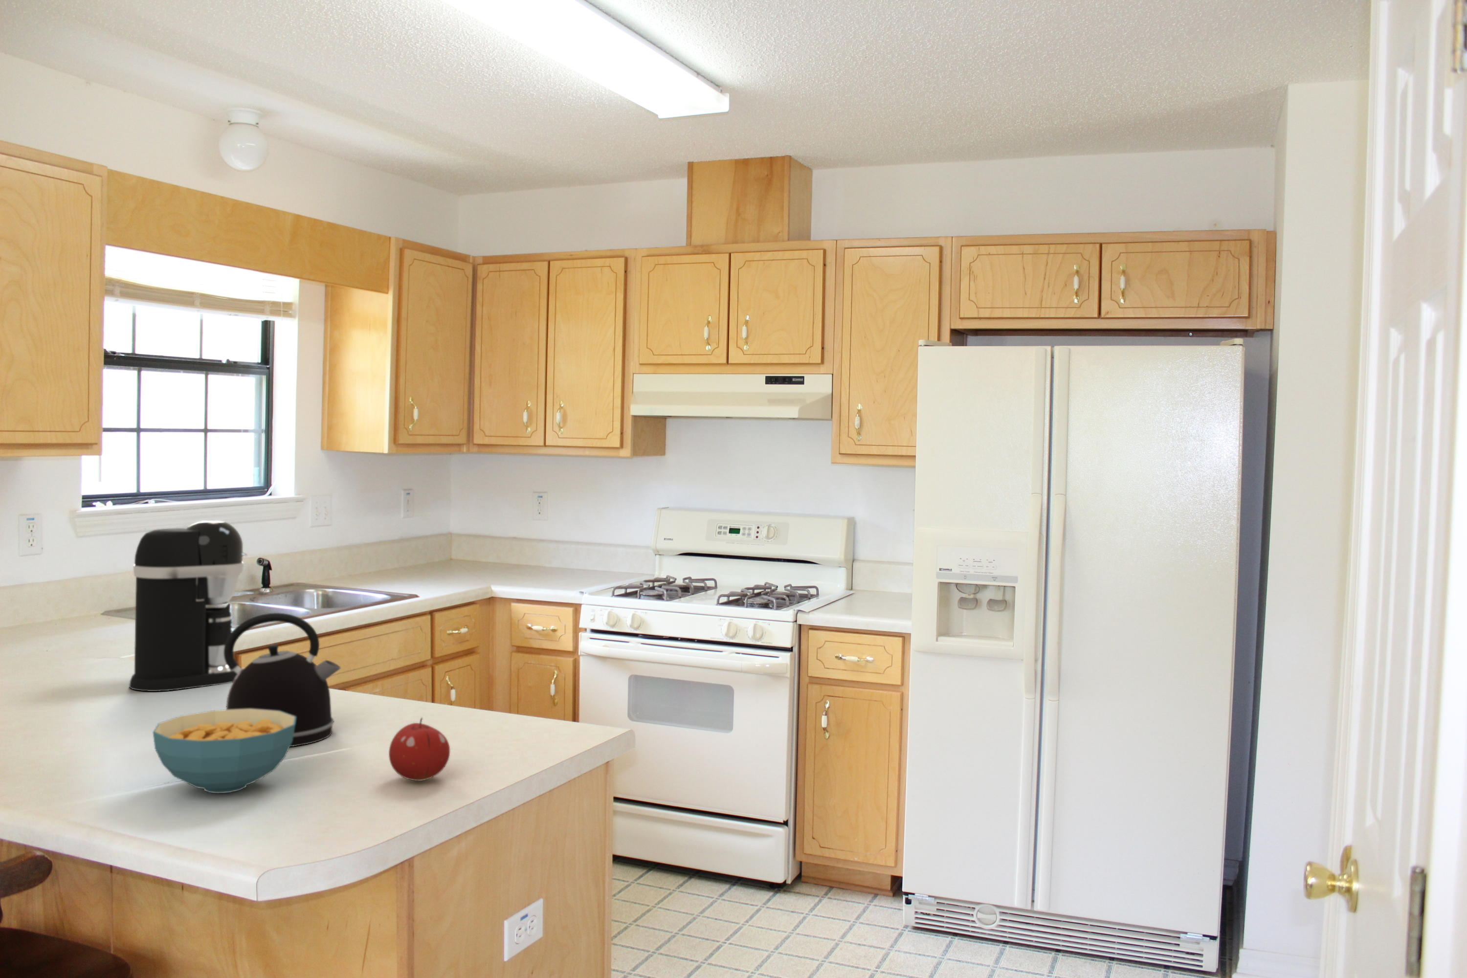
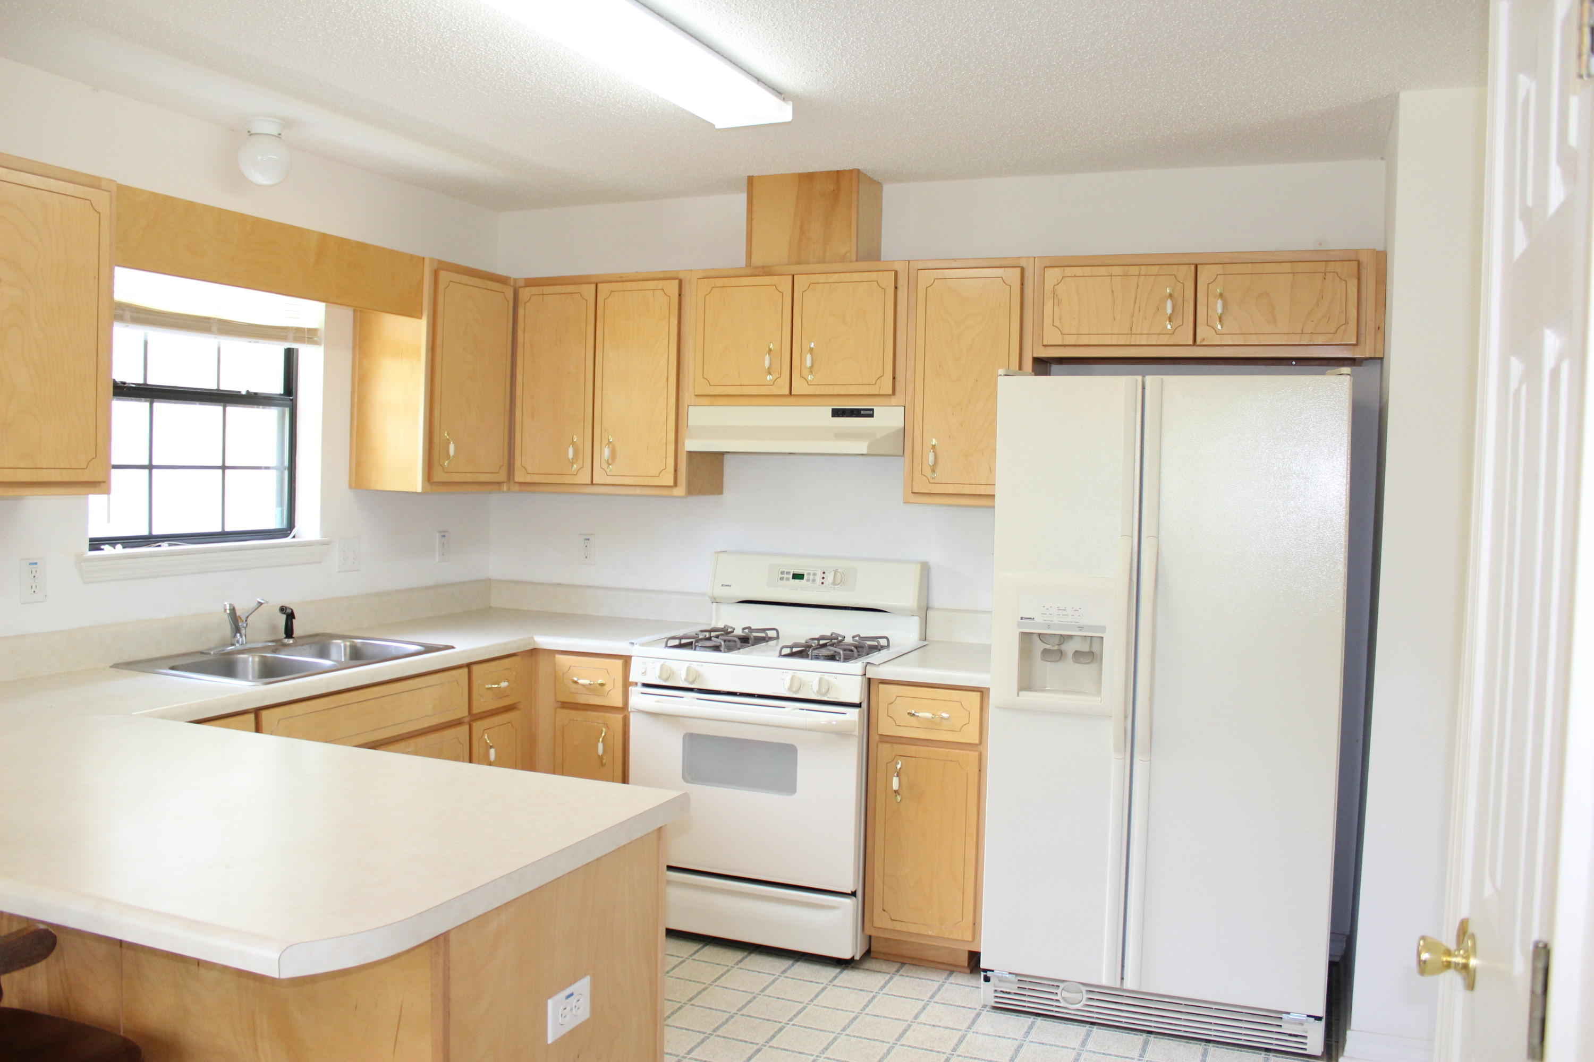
- coffee maker (189, 601)
- kettle (279, 673)
- cereal bowl (226, 755)
- fruit (419, 748)
